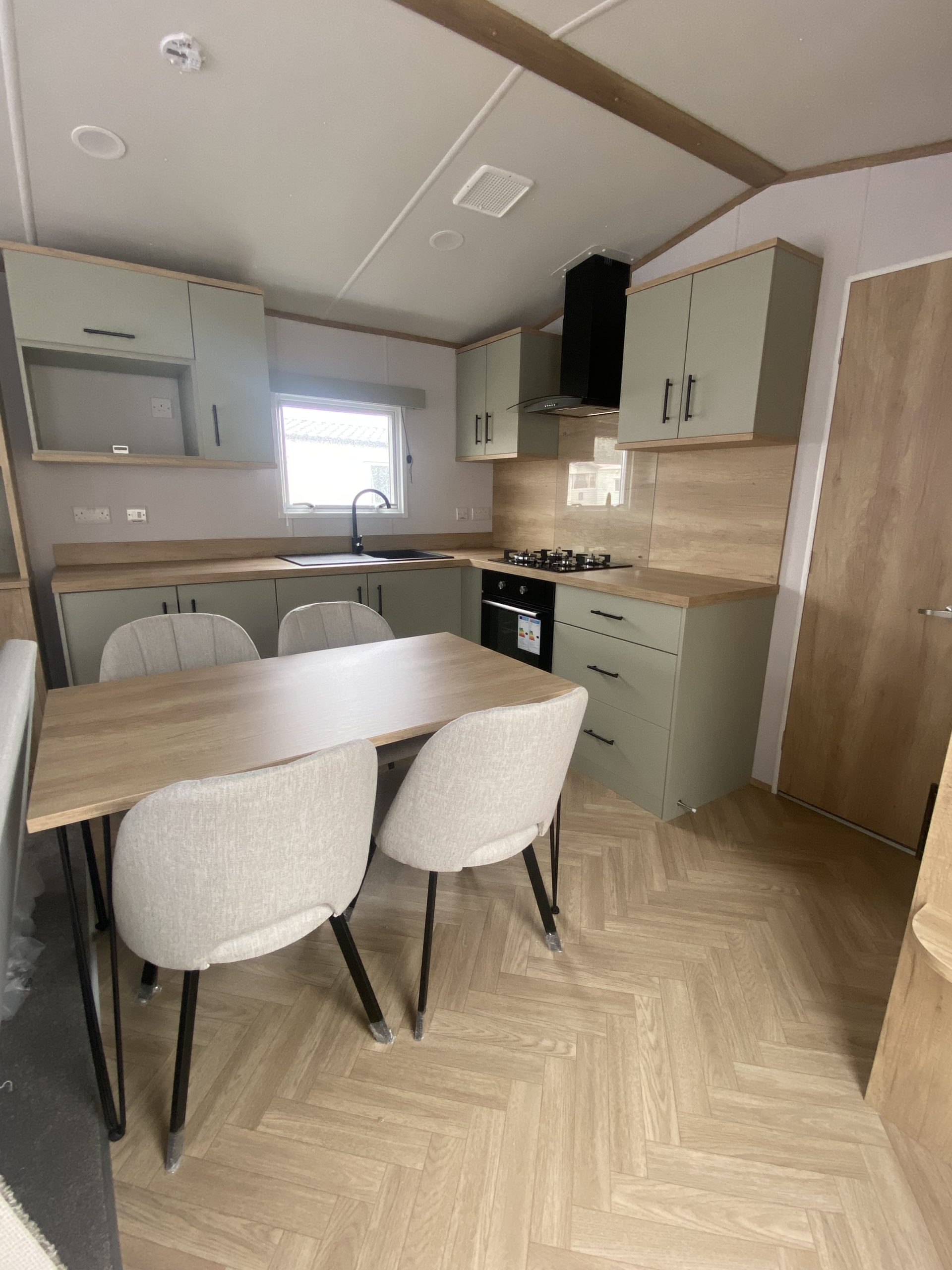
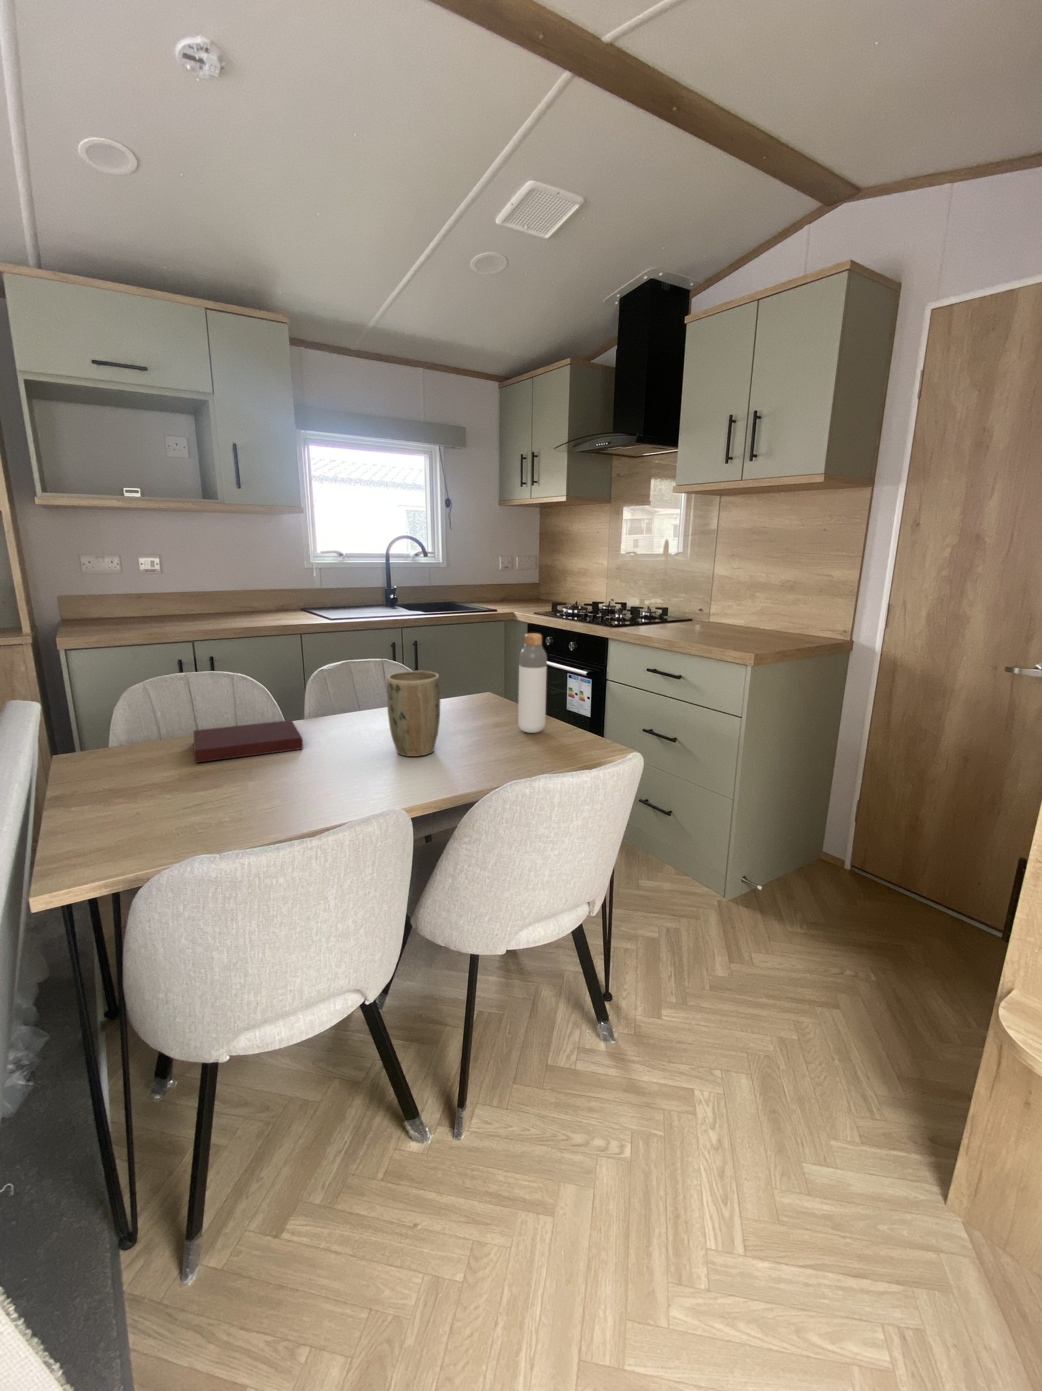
+ plant pot (414, 713)
+ notebook (247, 739)
+ bottle (532, 683)
